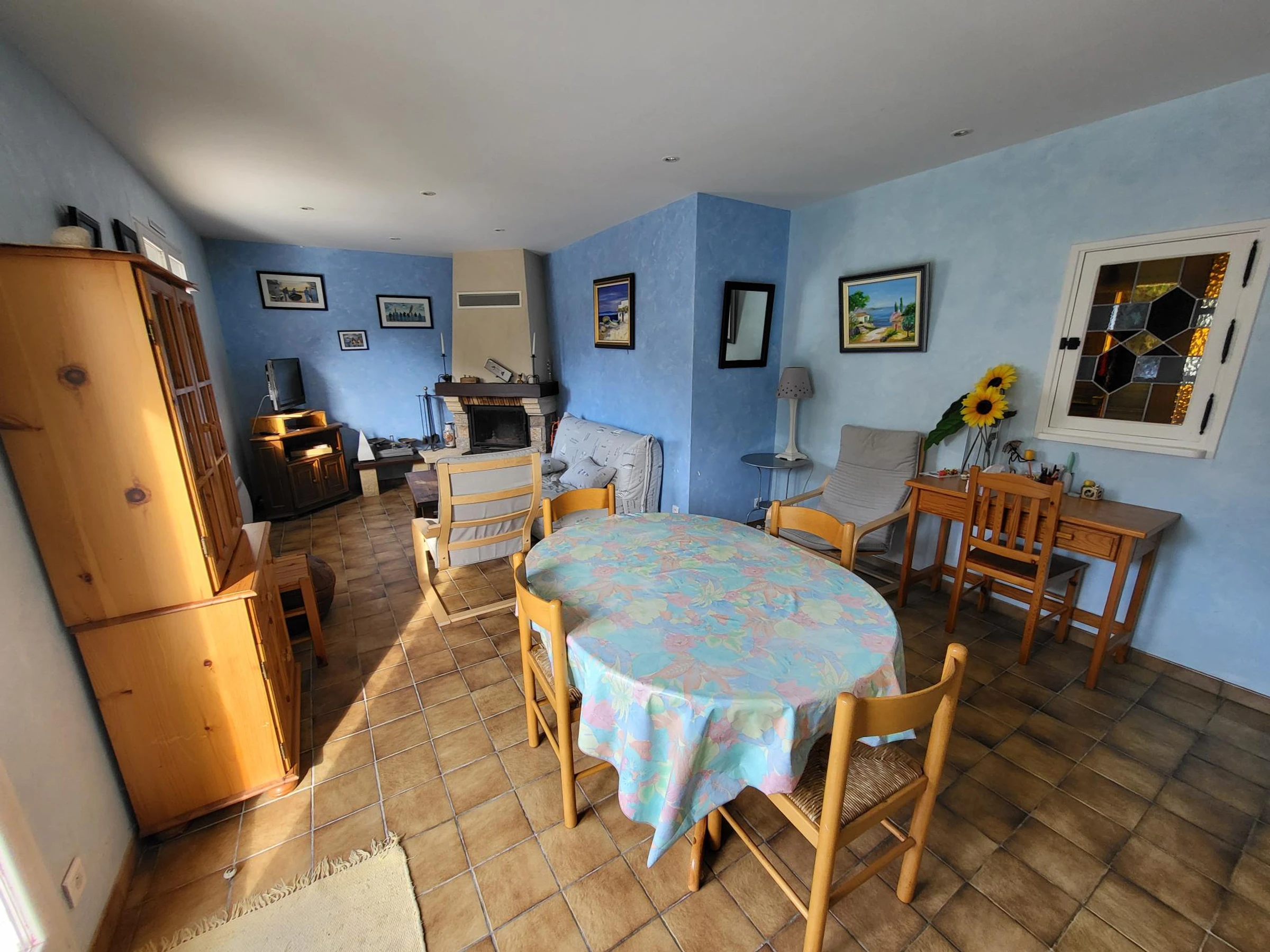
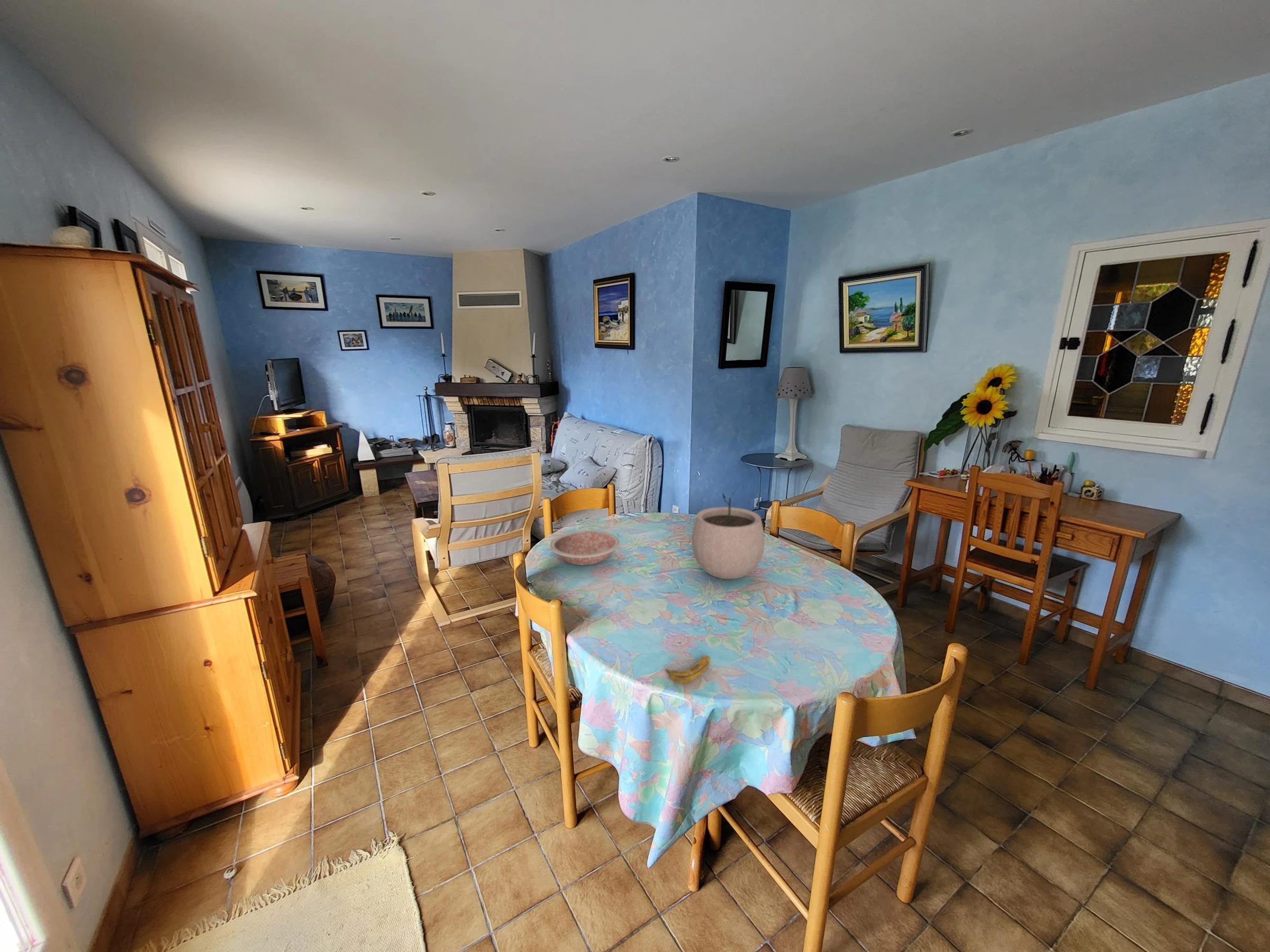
+ plant pot (728, 533)
+ bowl (585, 551)
+ banana (691, 667)
